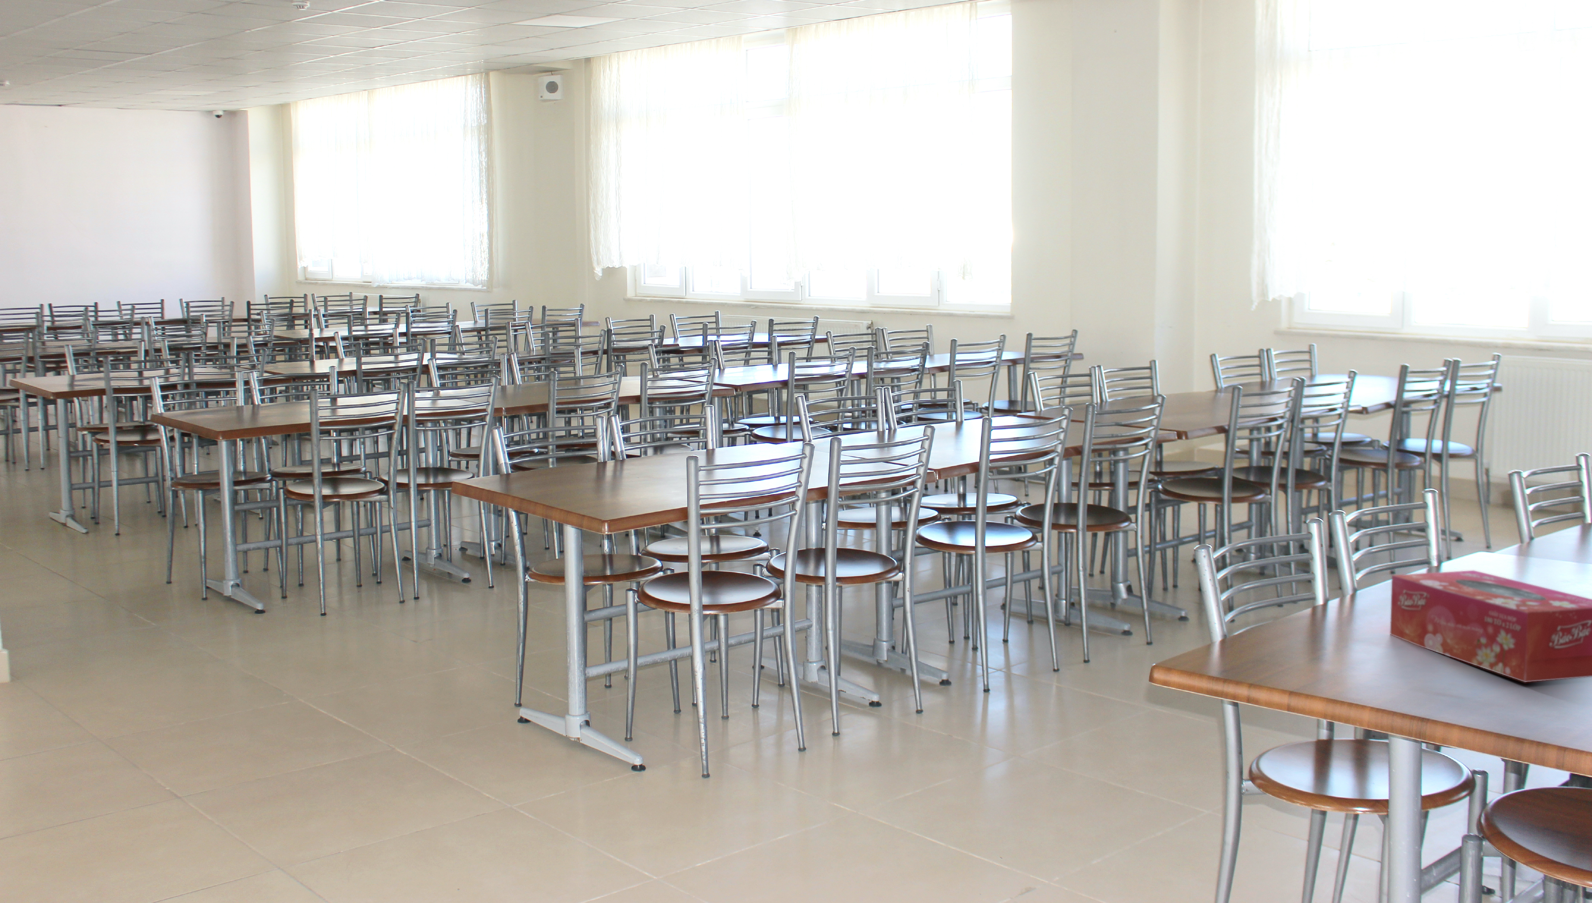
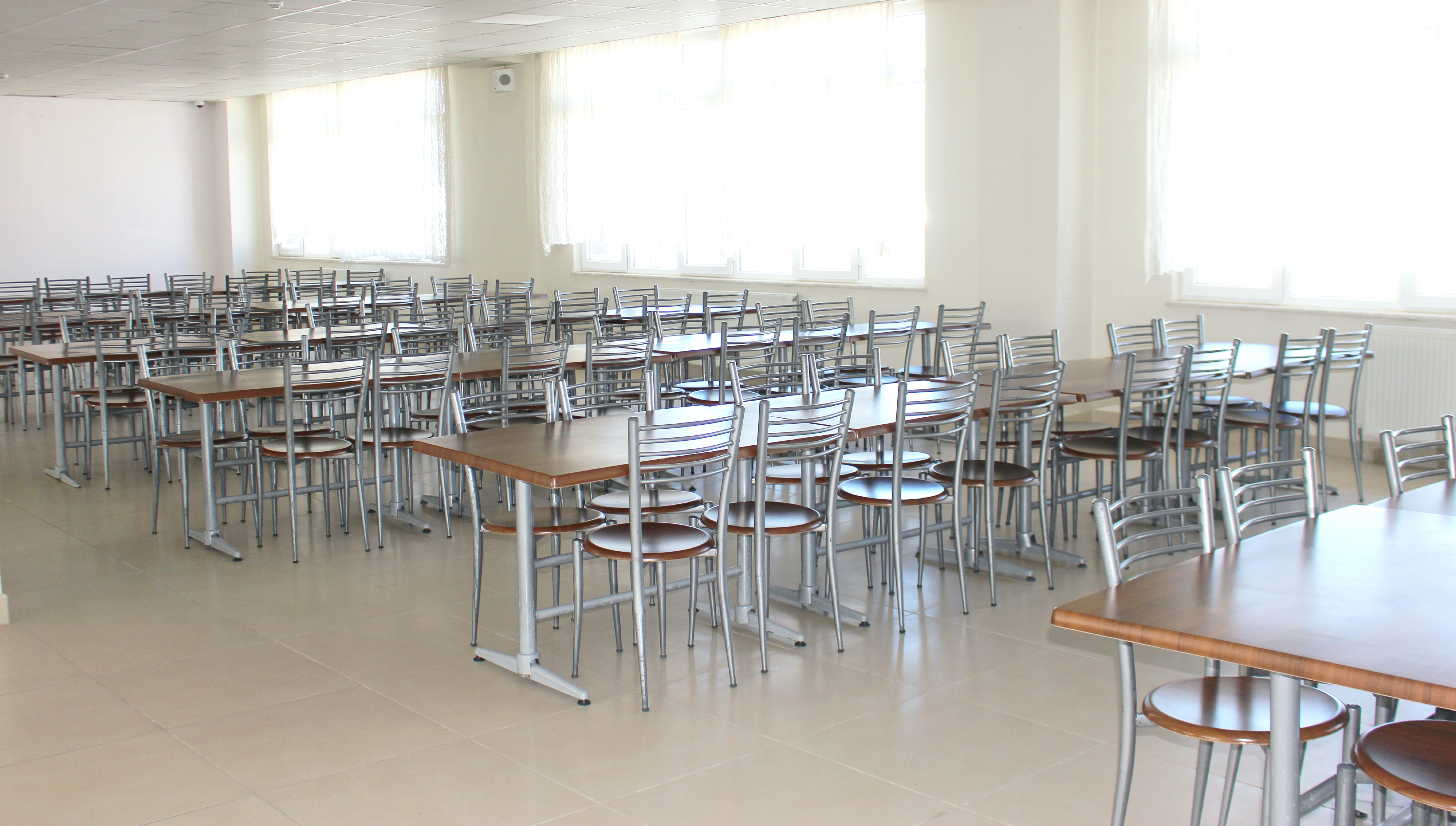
- tissue box (1497, 622)
